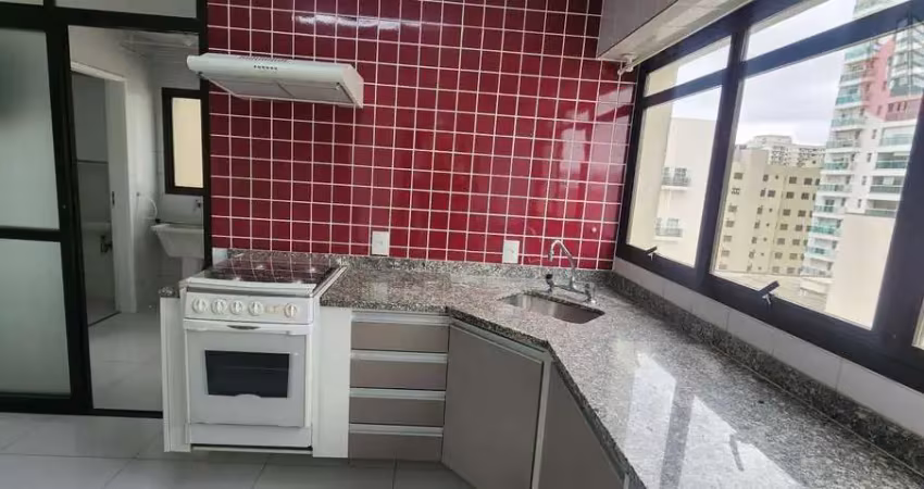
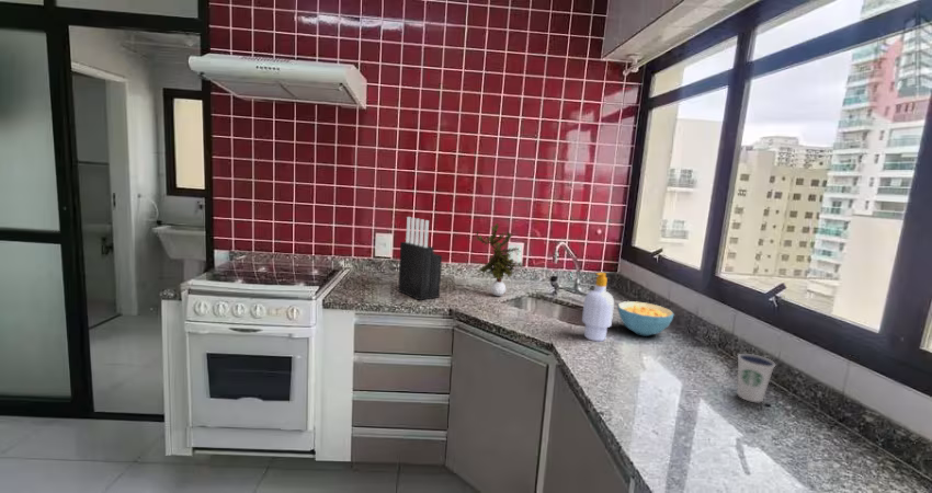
+ potted plant (496, 260)
+ soap bottle (598, 306)
+ knife block (422, 256)
+ cereal bowl (644, 321)
+ dixie cup (752, 378)
